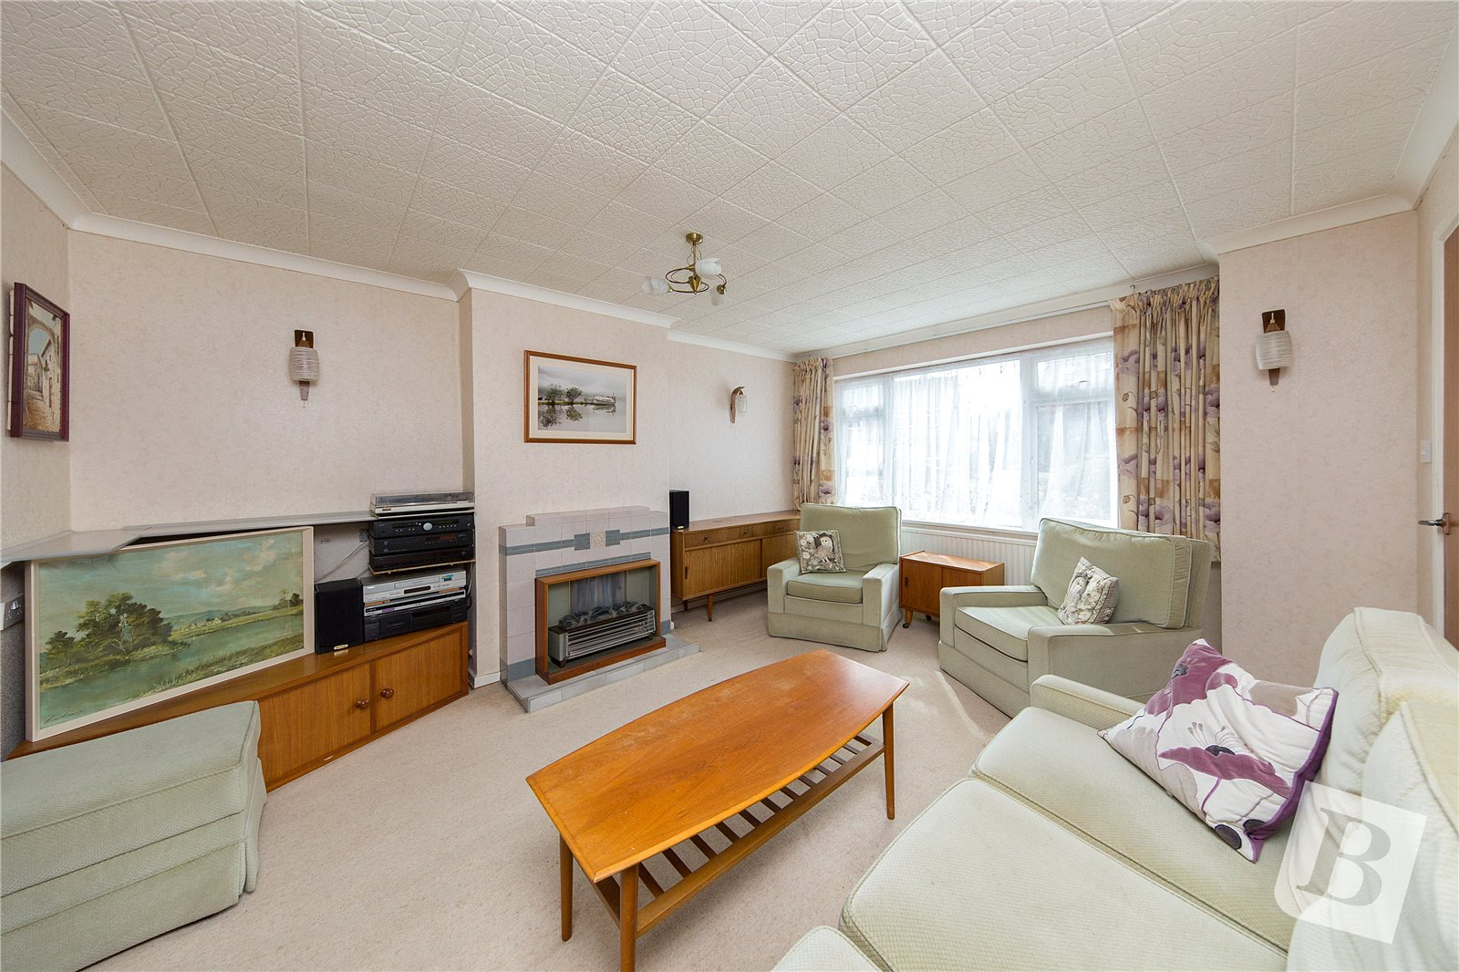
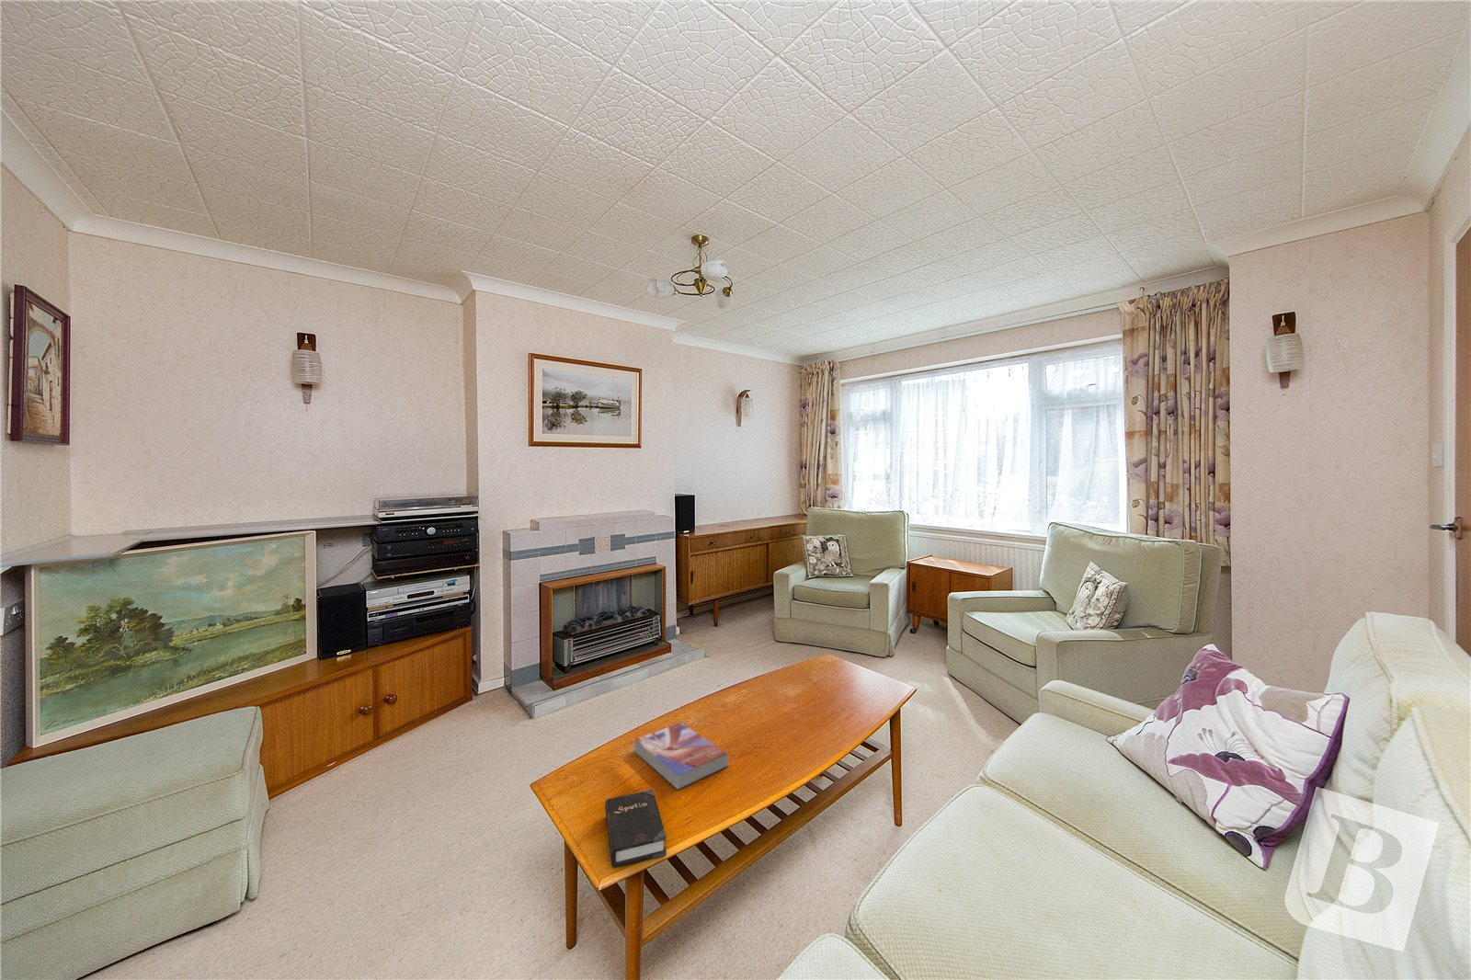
+ textbook (679, 752)
+ hardback book (633, 825)
